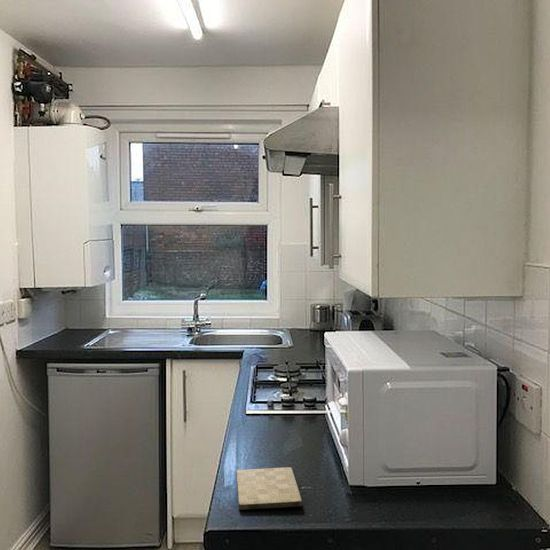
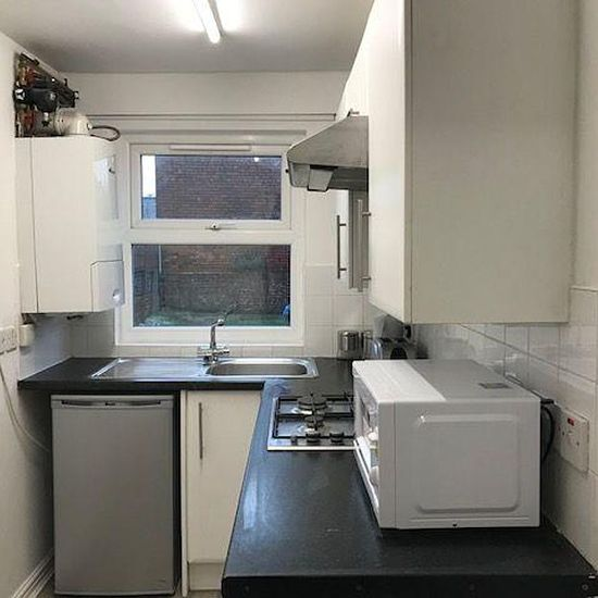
- cutting board (267, 486)
